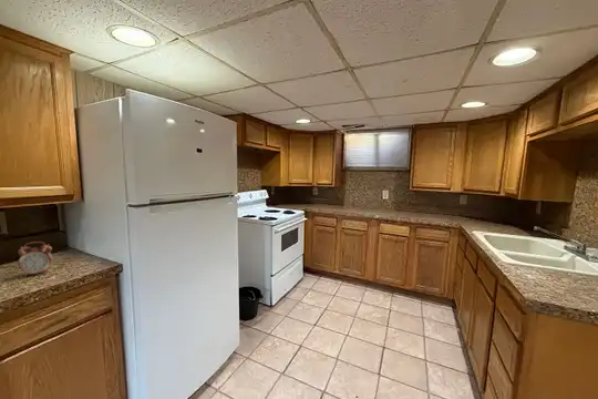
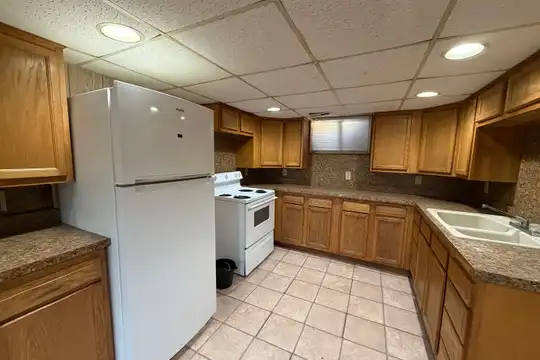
- alarm clock (35, 257)
